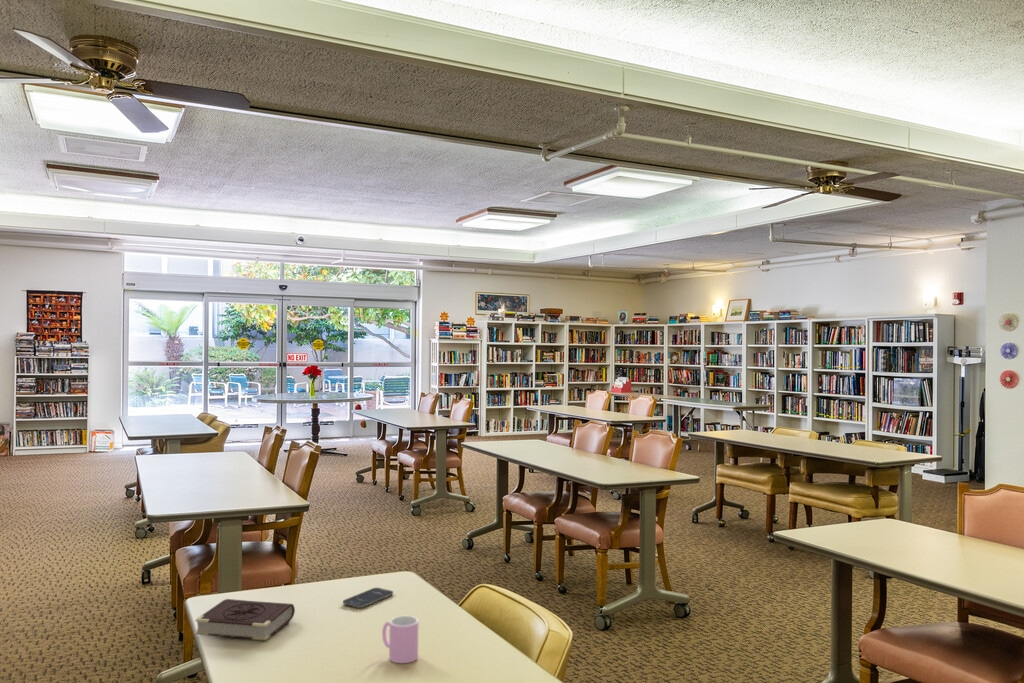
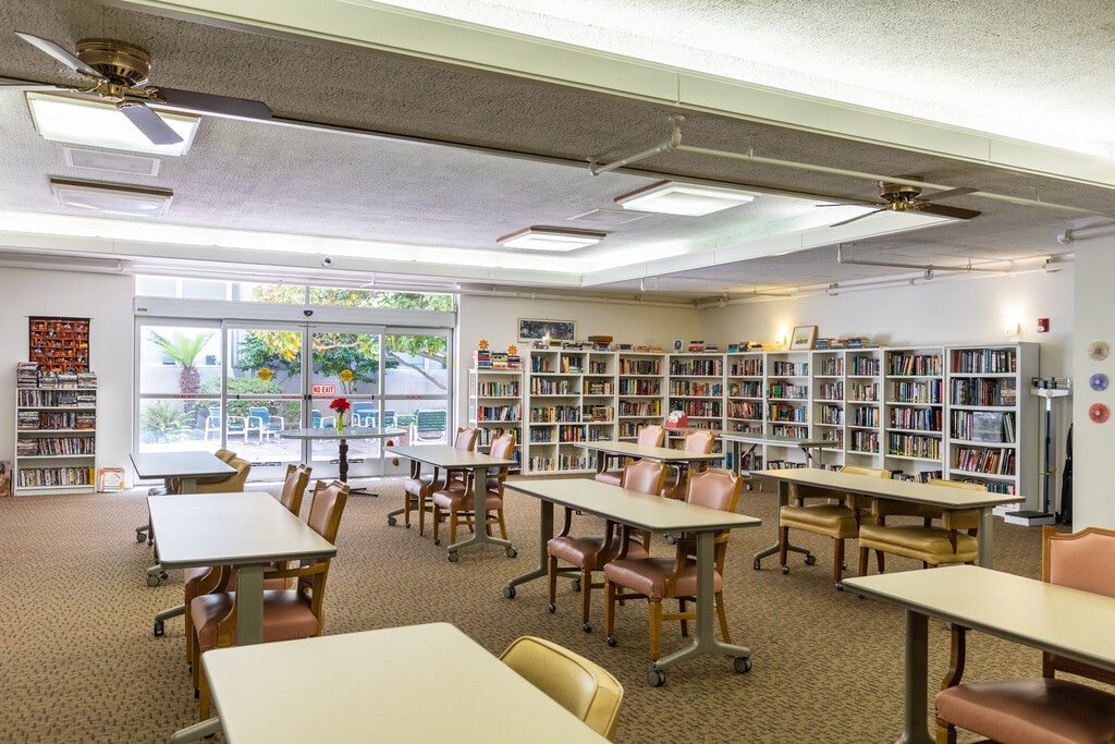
- book (246, 617)
- smartphone (368, 597)
- cup (398, 637)
